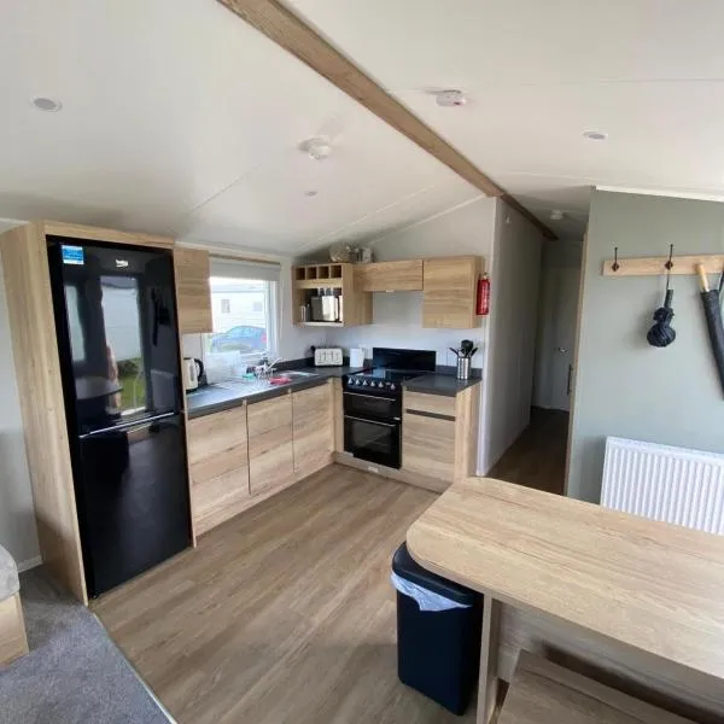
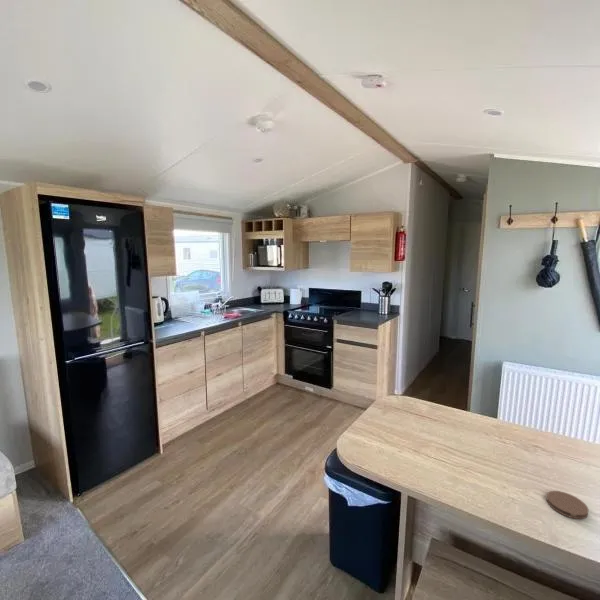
+ coaster (566, 504)
